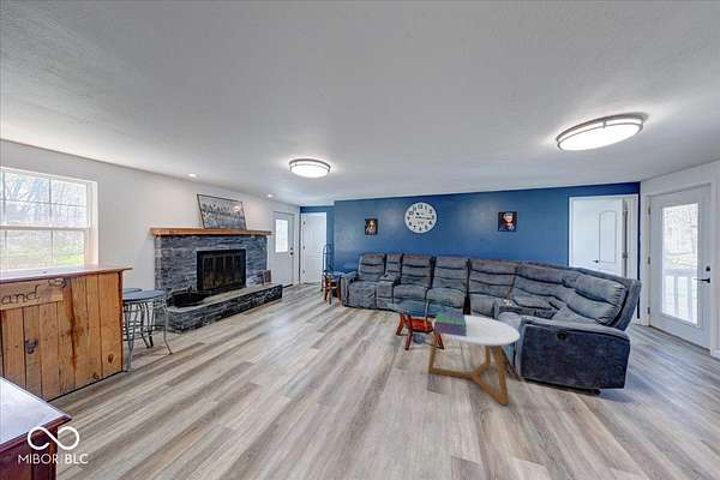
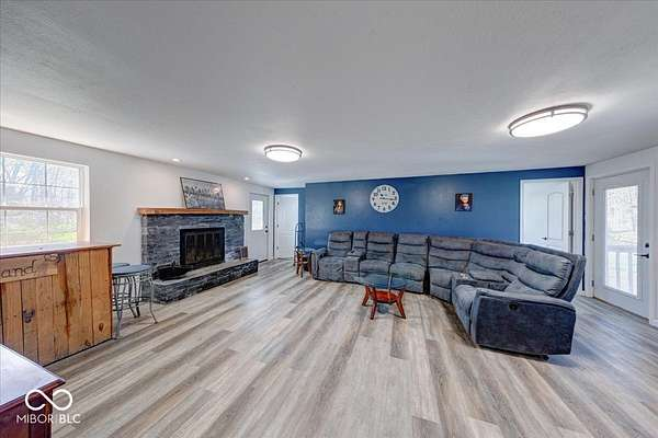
- stack of books (450, 322)
- coffee table (472, 343)
